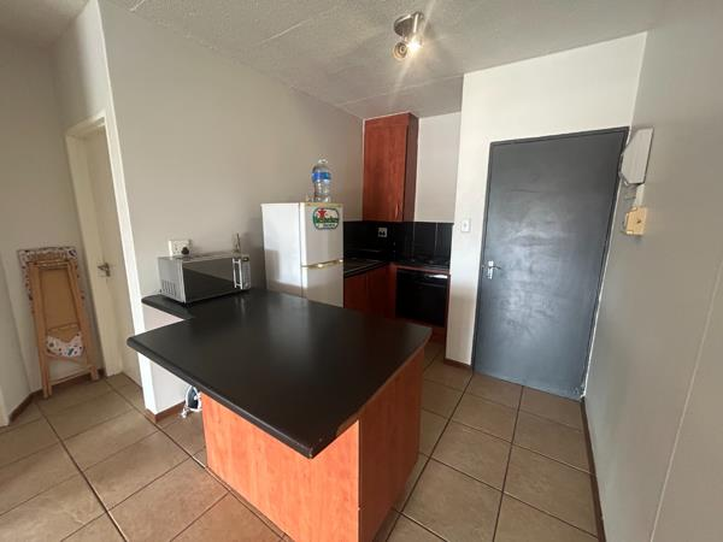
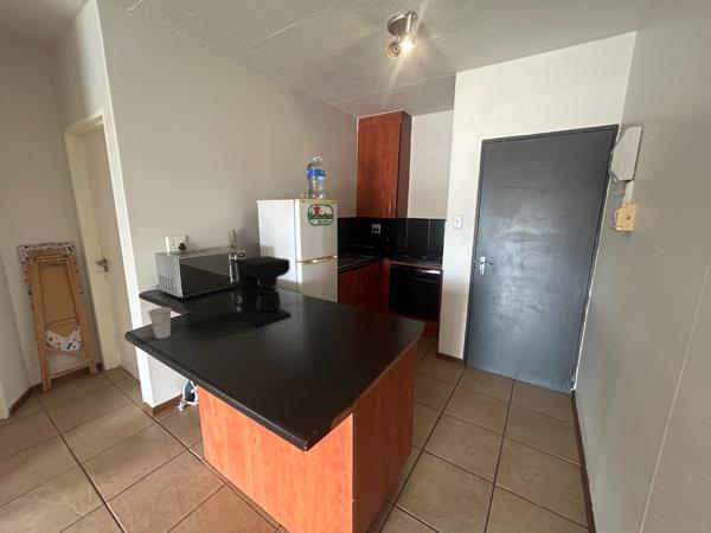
+ cup (161, 322)
+ coffee maker (262, 288)
